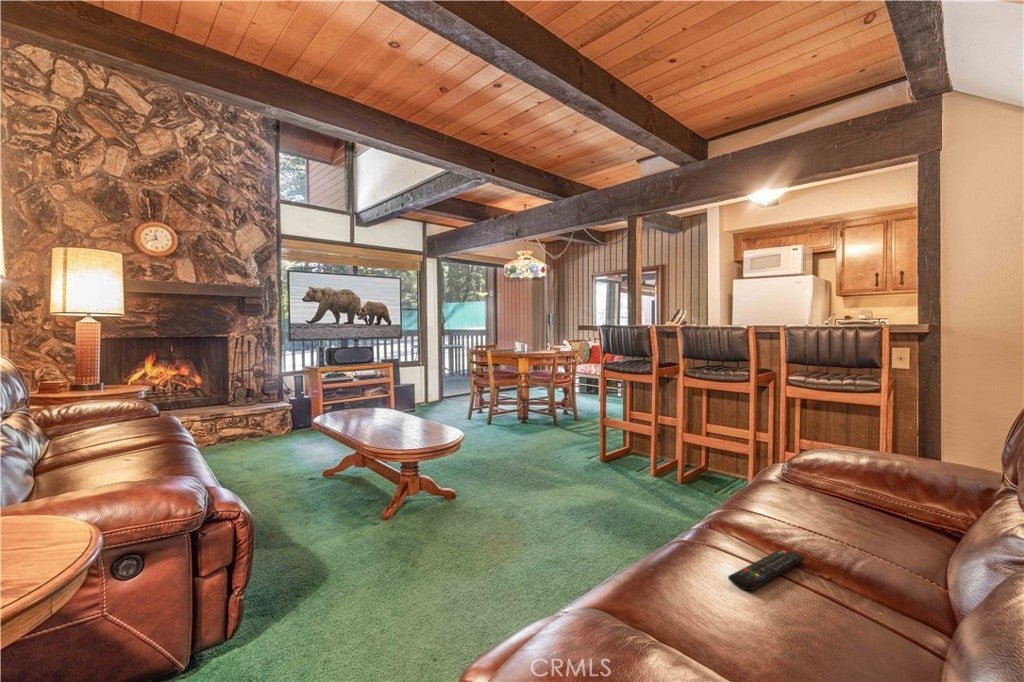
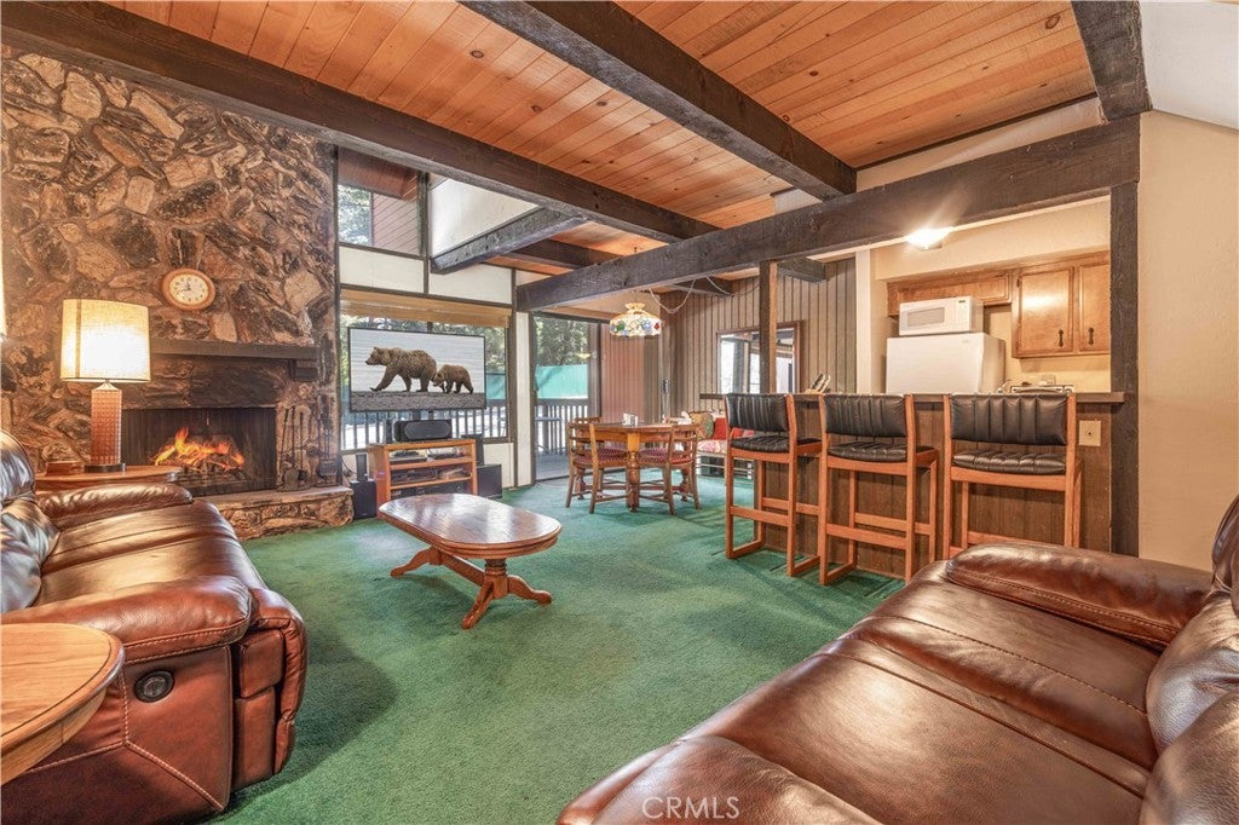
- remote control (768, 568)
